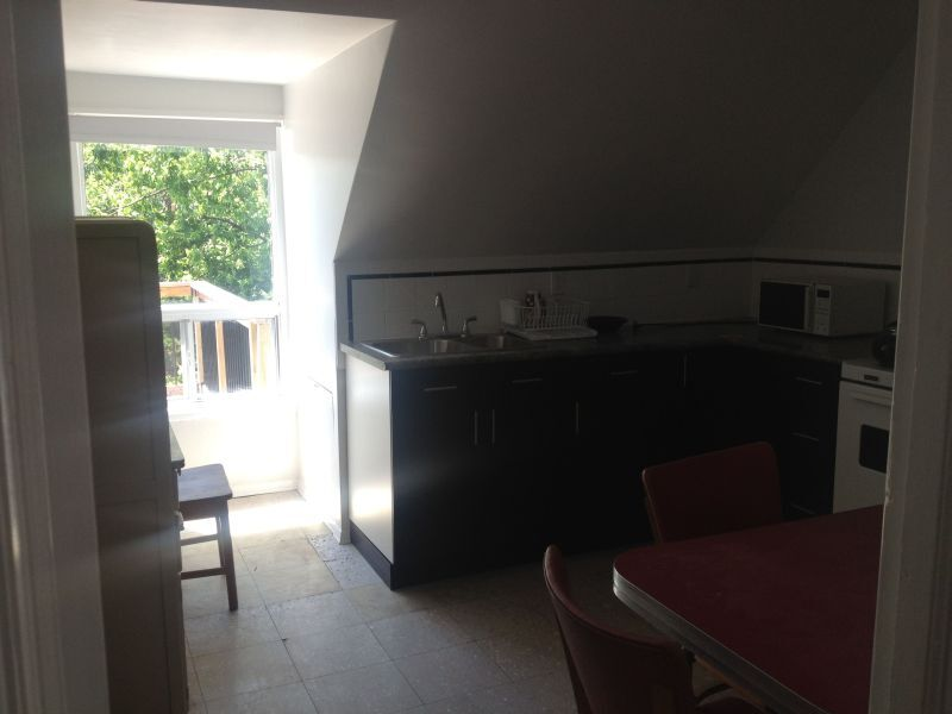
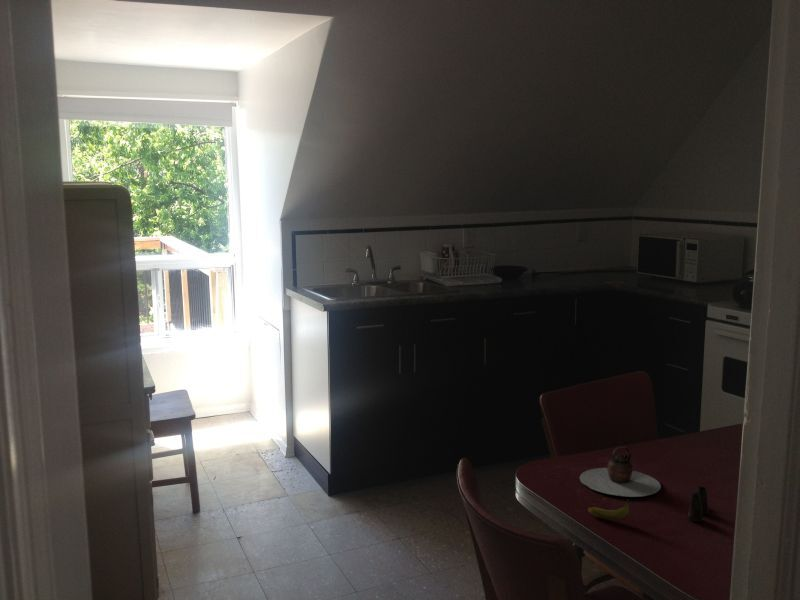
+ teapot (620, 465)
+ fruit (607, 510)
+ salt shaker (700, 501)
